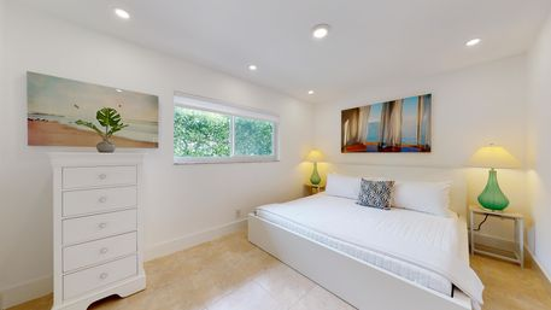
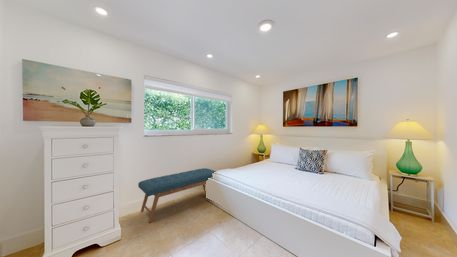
+ bench (183, 189)
